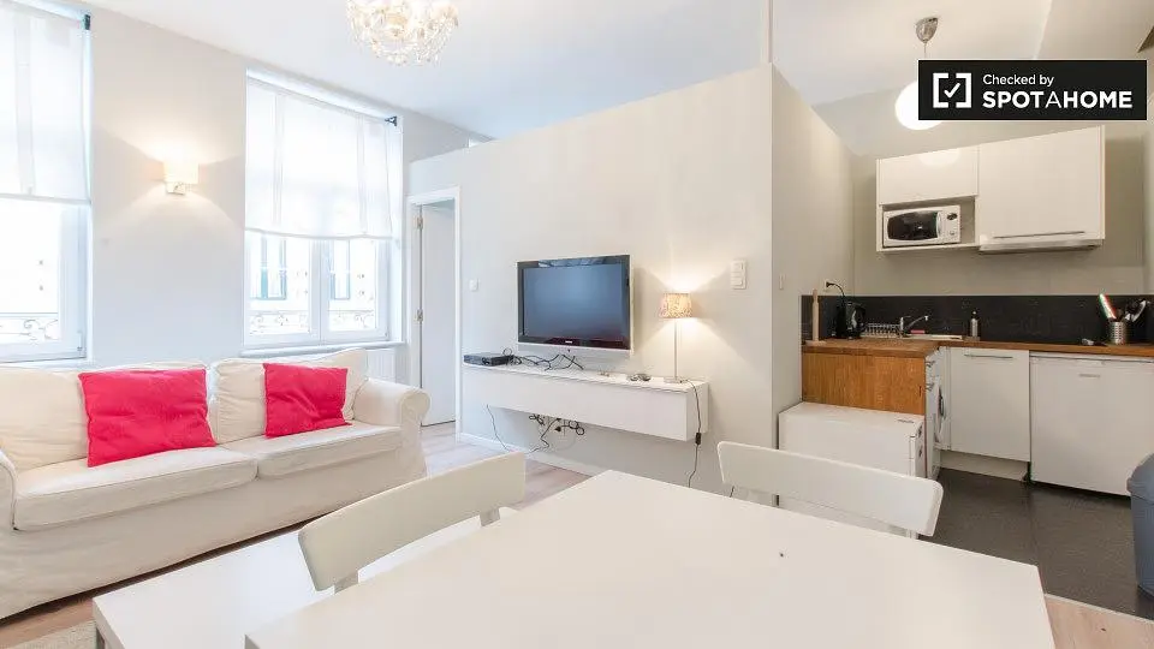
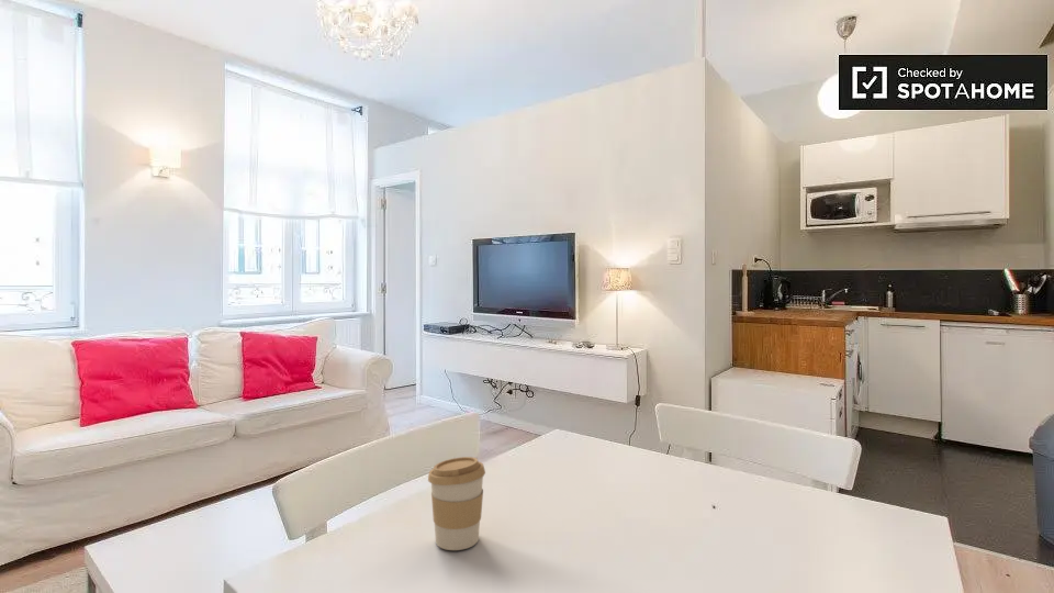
+ coffee cup (457, 500)
